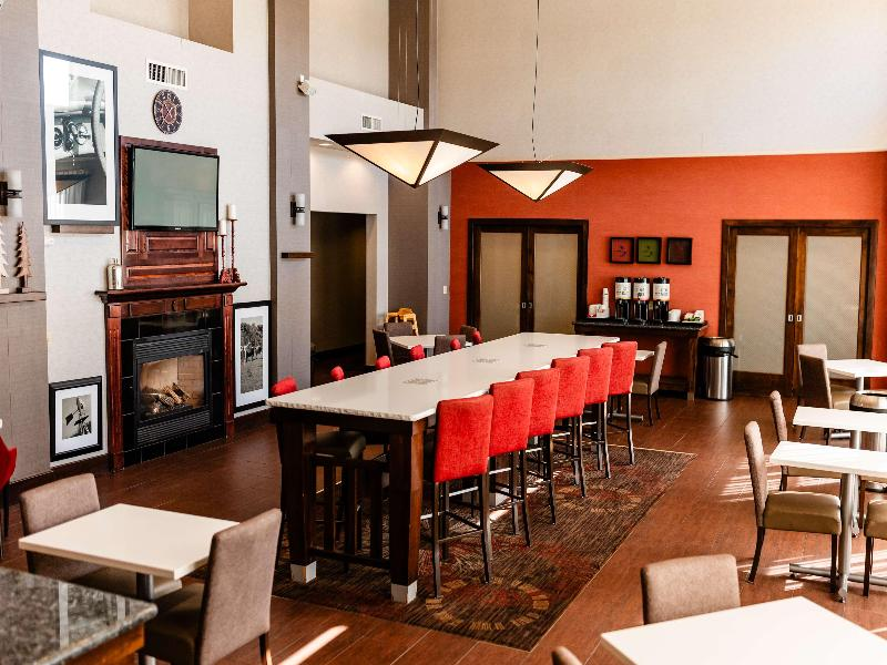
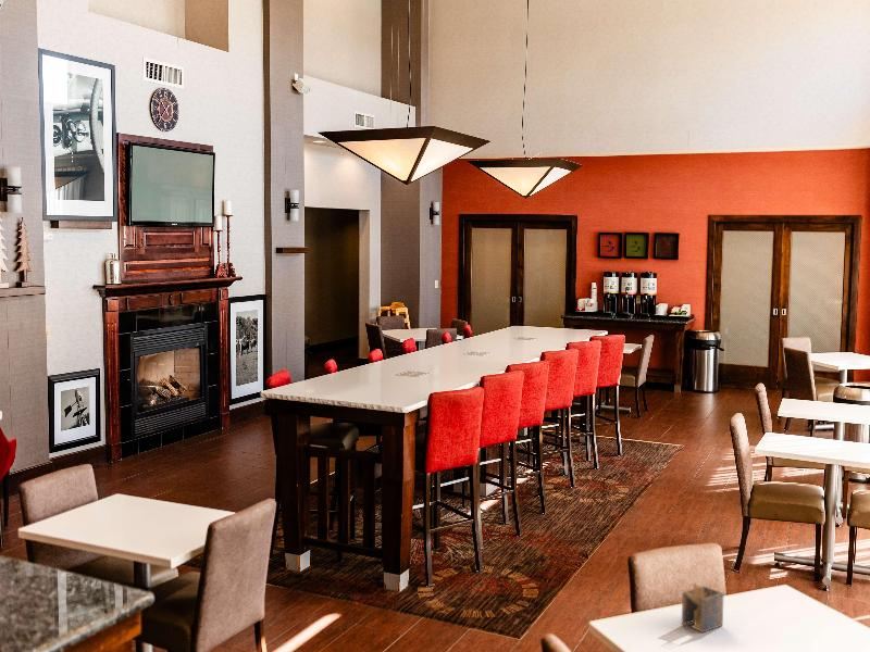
+ napkin holder (703, 603)
